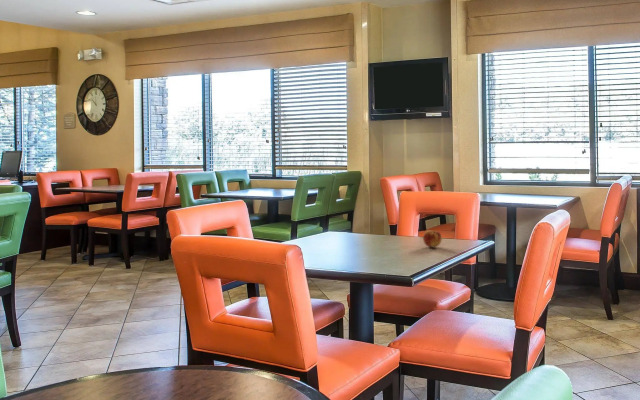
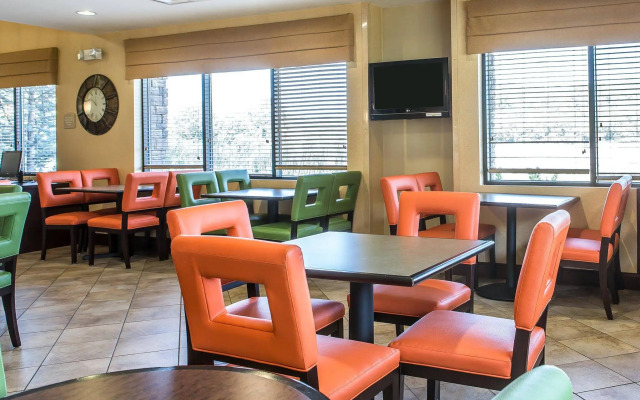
- fruit (432, 238)
